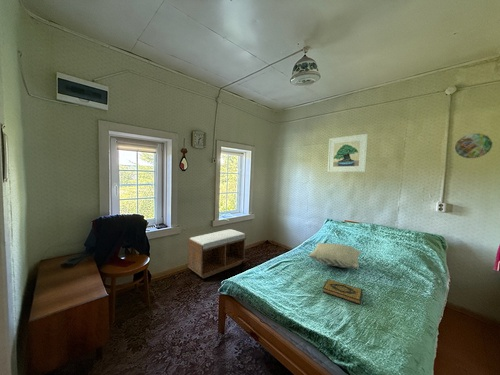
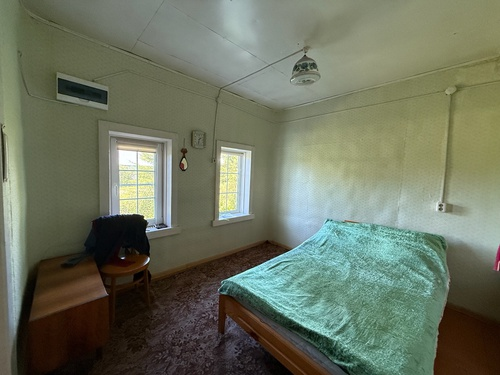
- bench (218, 250)
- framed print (346, 154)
- decorative plate (472, 146)
- hardback book (342, 290)
- pillow (334, 254)
